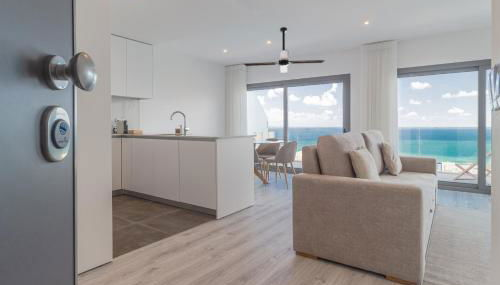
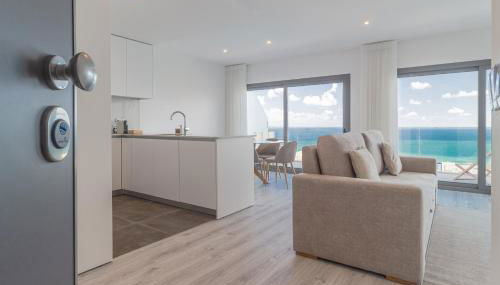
- ceiling fan (283, 47)
